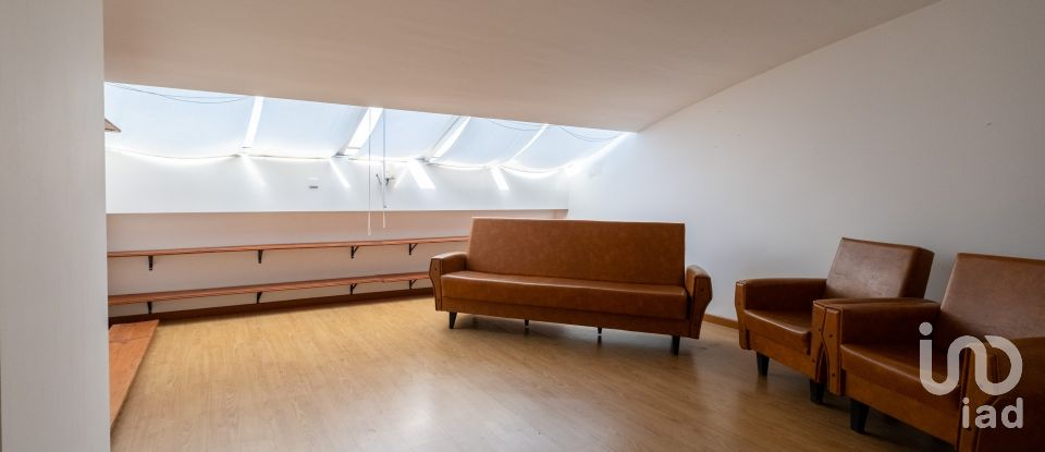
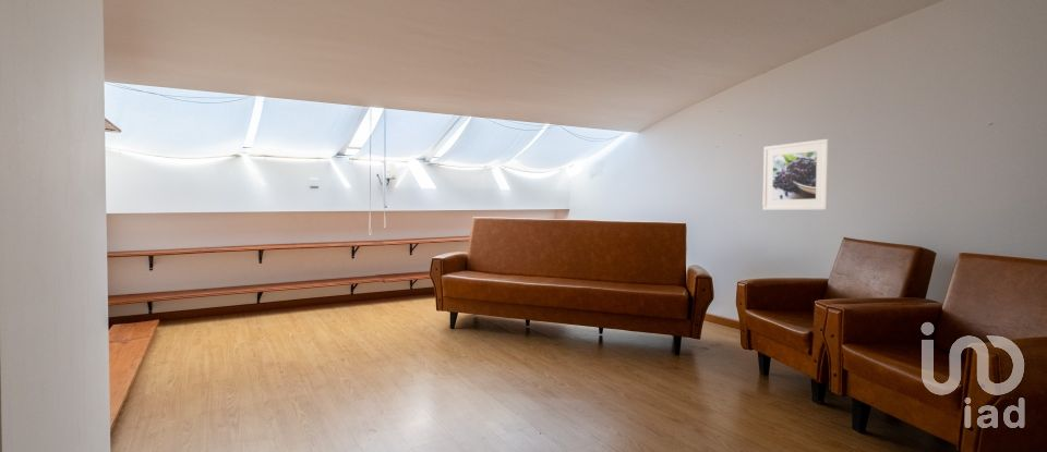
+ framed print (794, 176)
